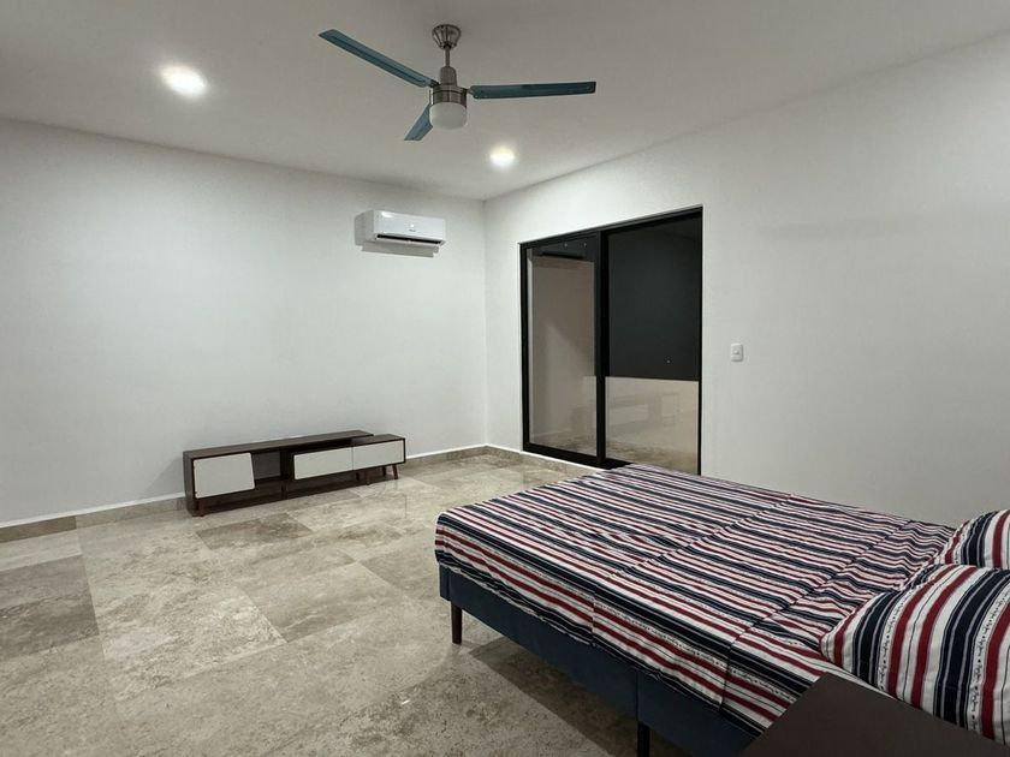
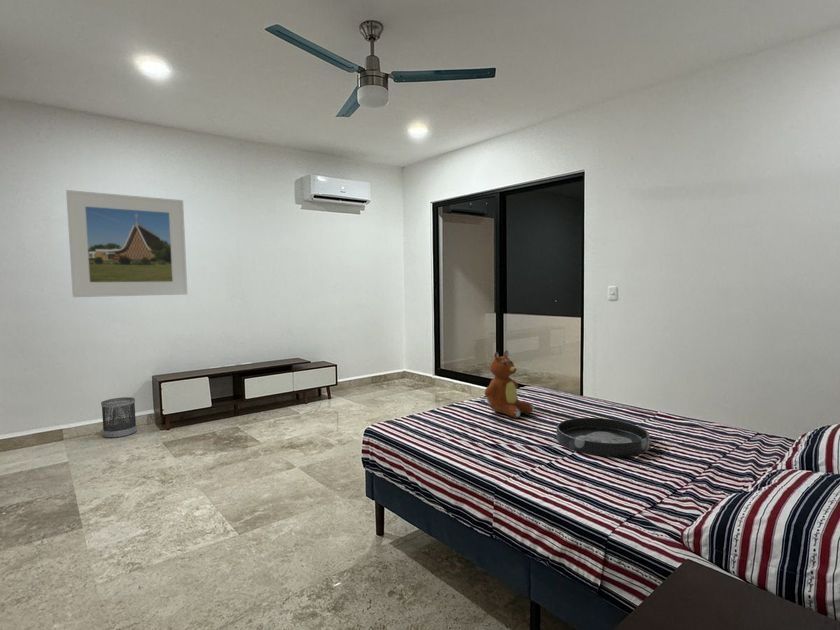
+ wastebasket (119, 417)
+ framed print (131, 246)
+ teddy bear (509, 382)
+ tray (601, 435)
